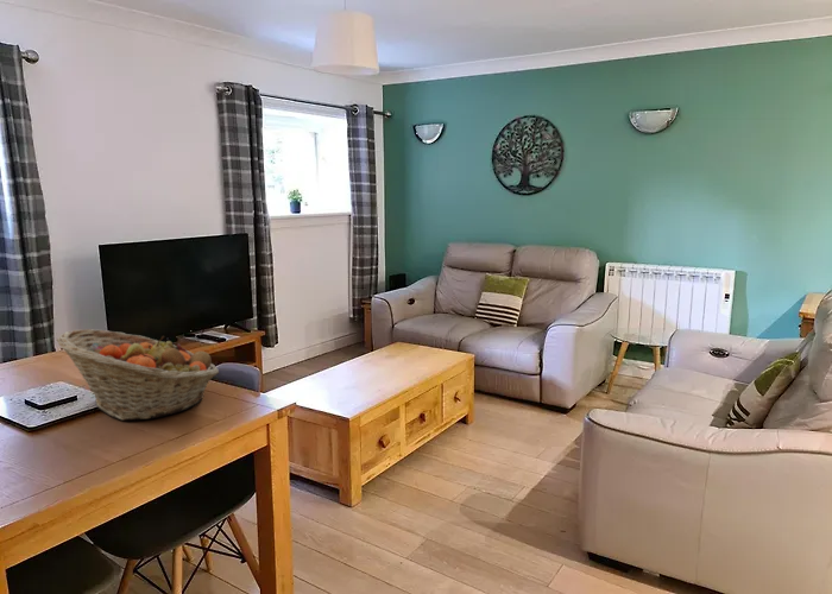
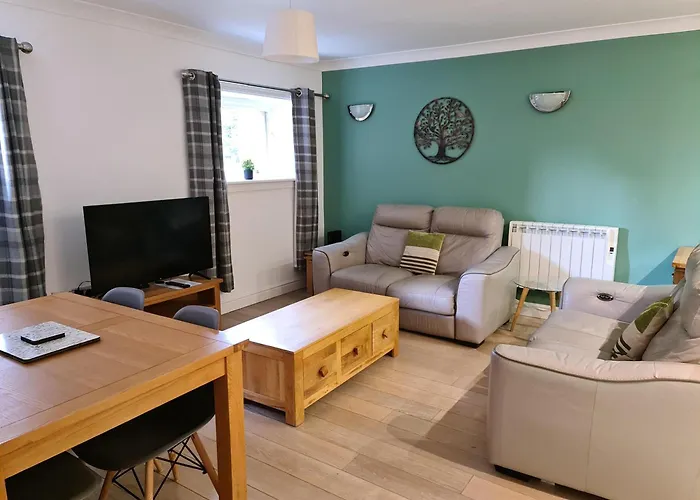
- fruit basket (140, 365)
